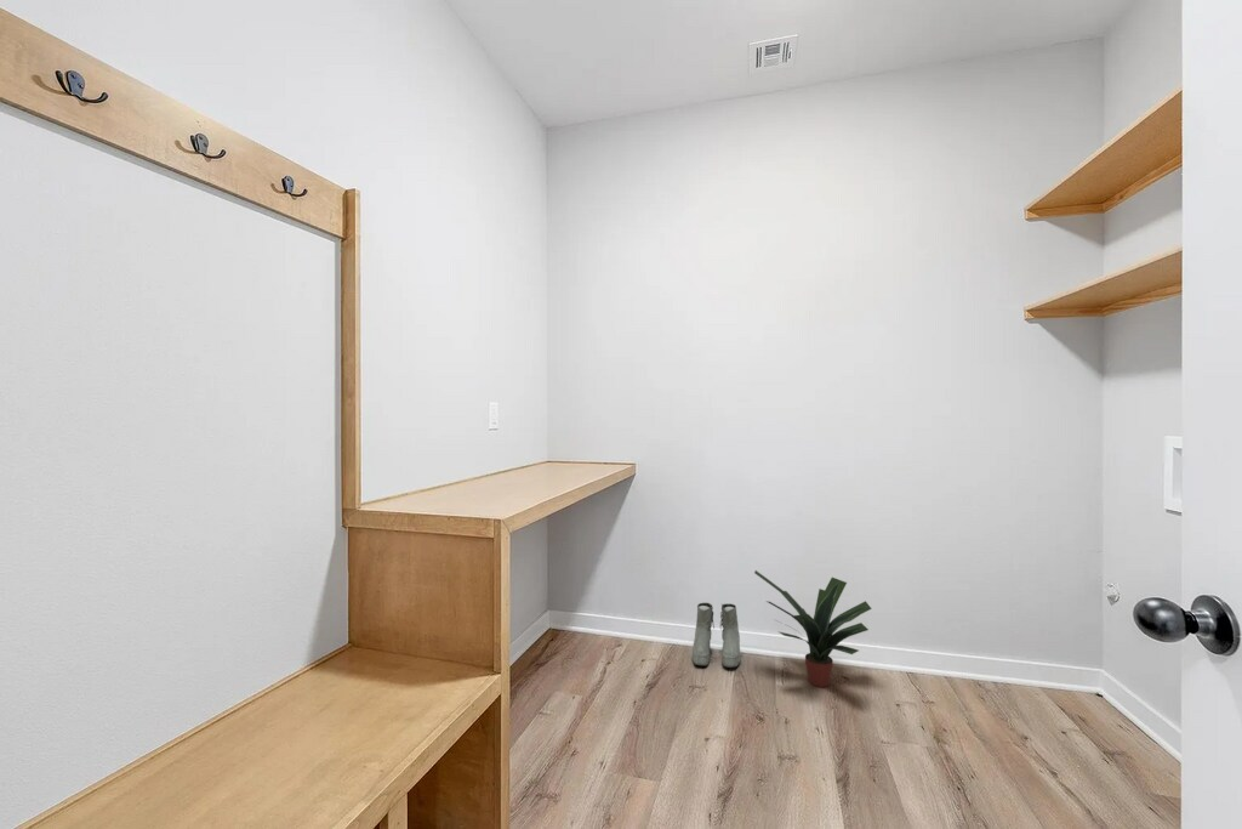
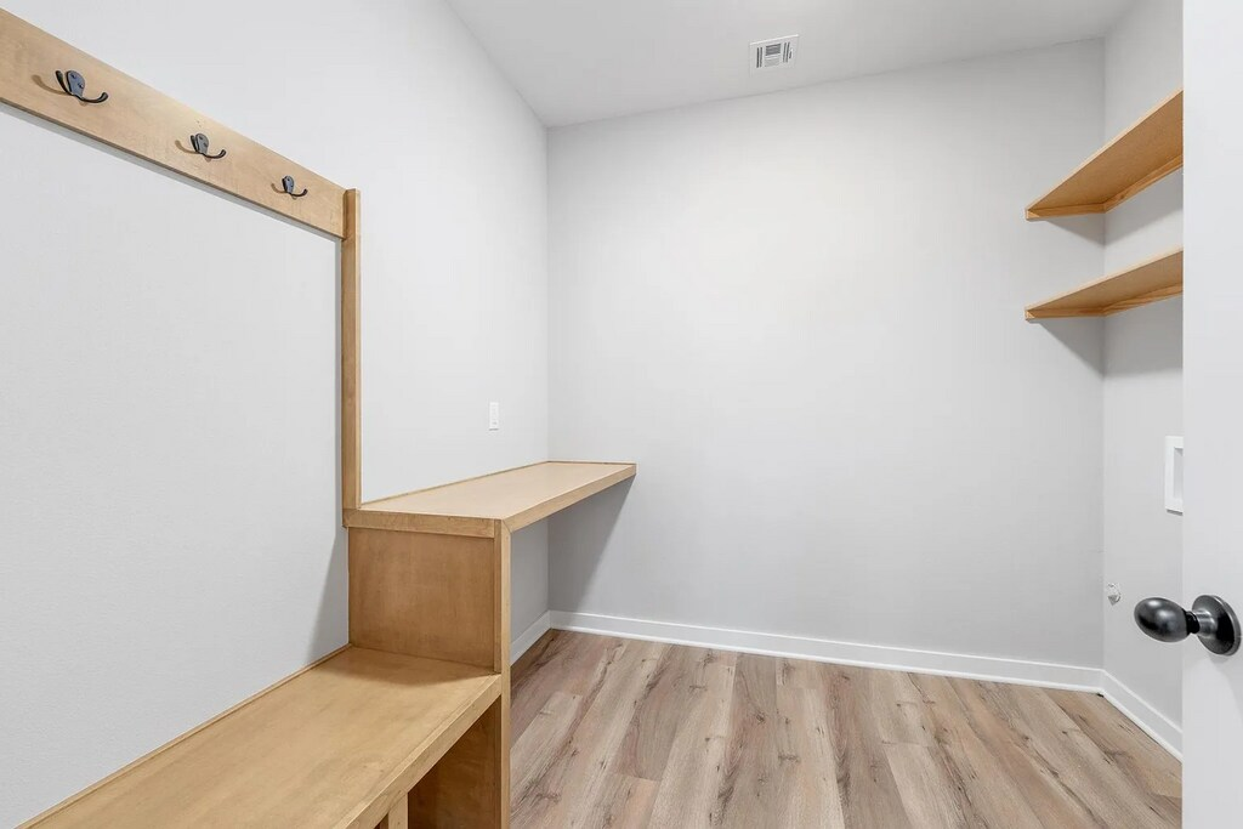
- boots (720, 630)
- potted plant (811, 626)
